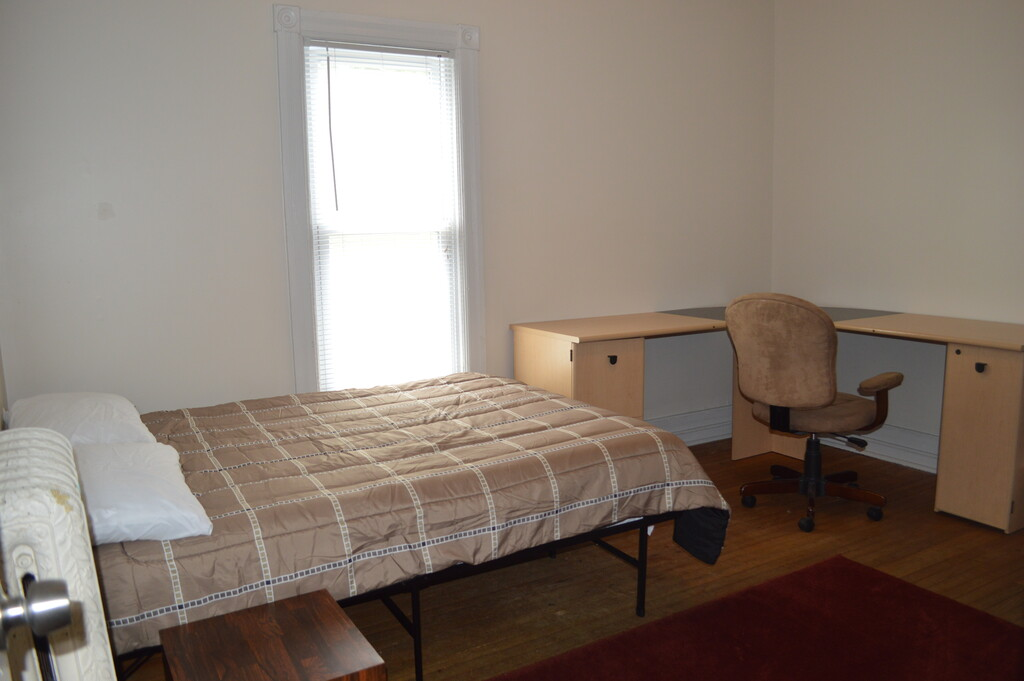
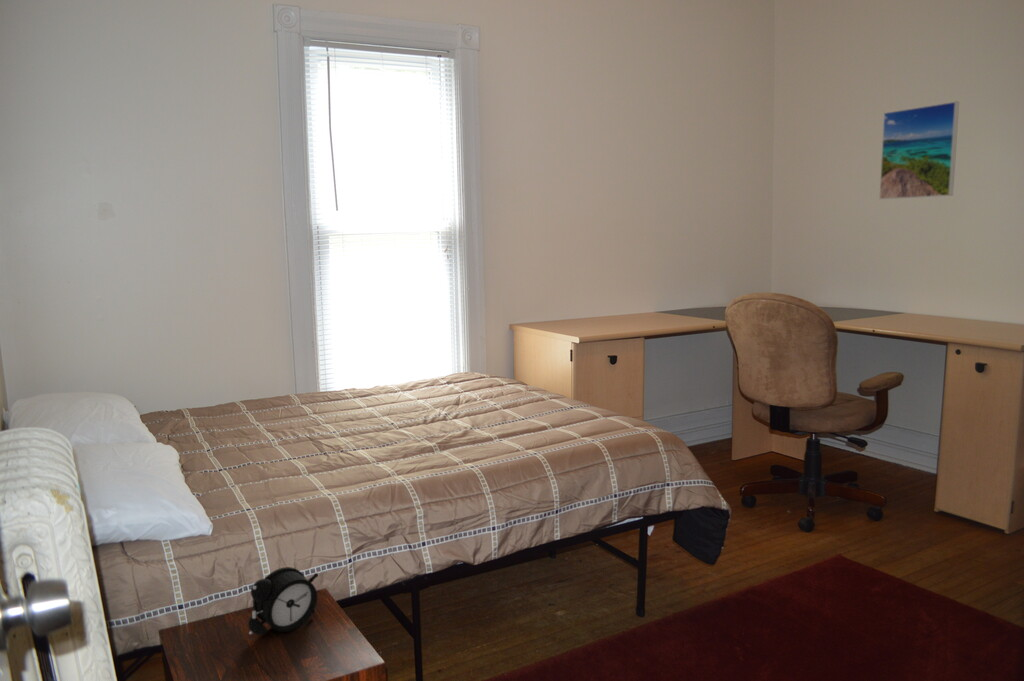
+ alarm clock (283, 599)
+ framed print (917, 152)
